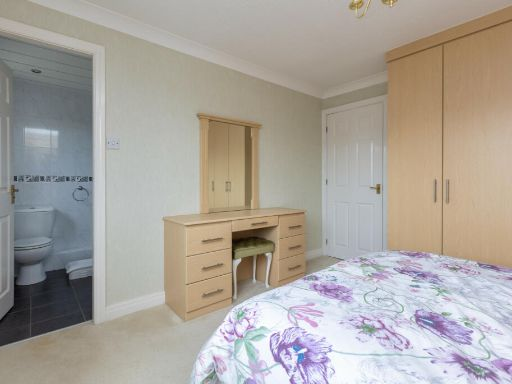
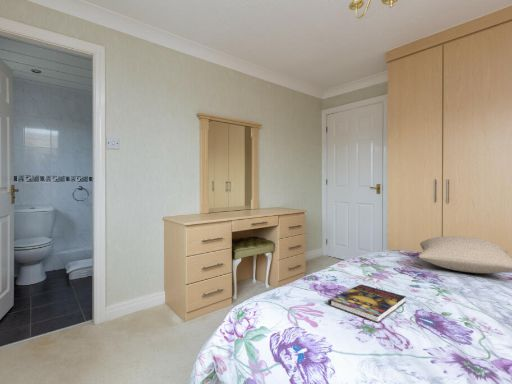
+ book (367, 300)
+ pillow (463, 254)
